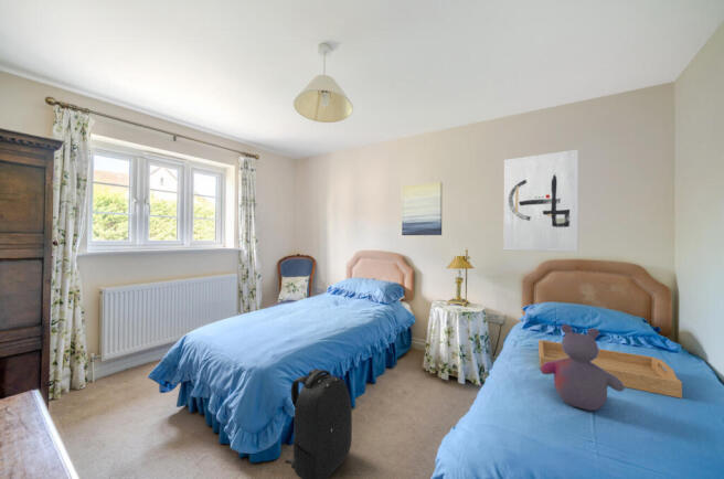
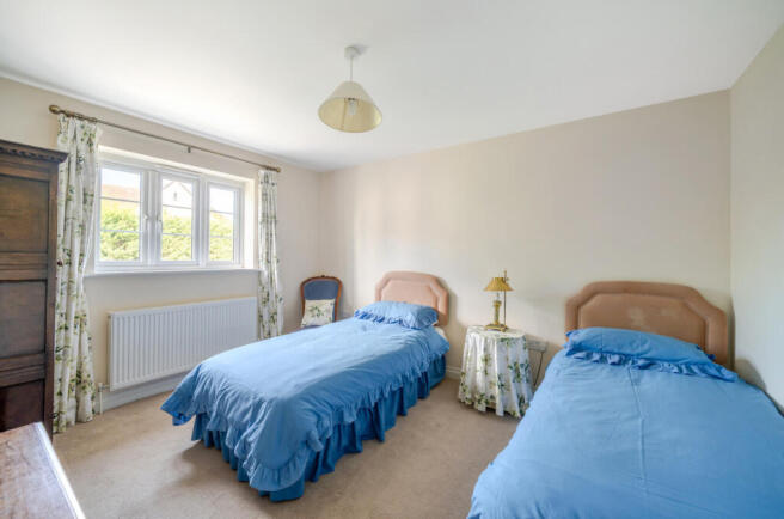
- stuffed bear (578, 362)
- wall art (539, 203)
- wall art (420, 210)
- backpack (318, 417)
- serving tray (597, 361)
